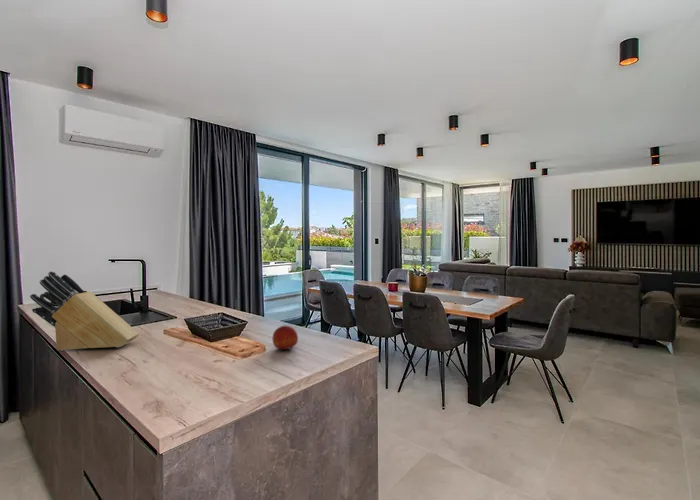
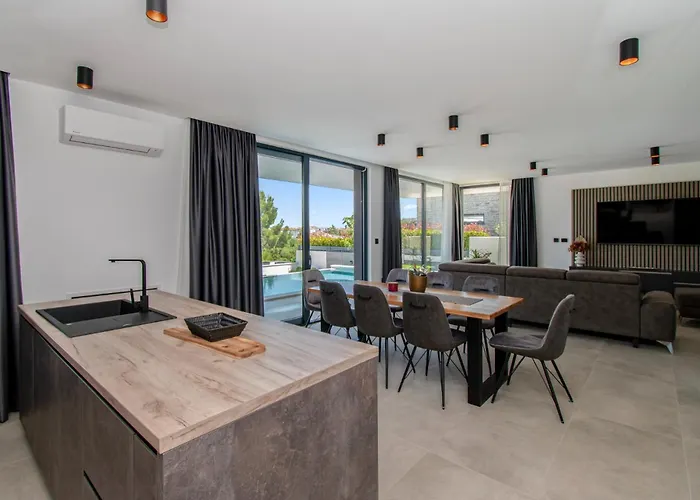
- knife block (86, 308)
- fruit (285, 337)
